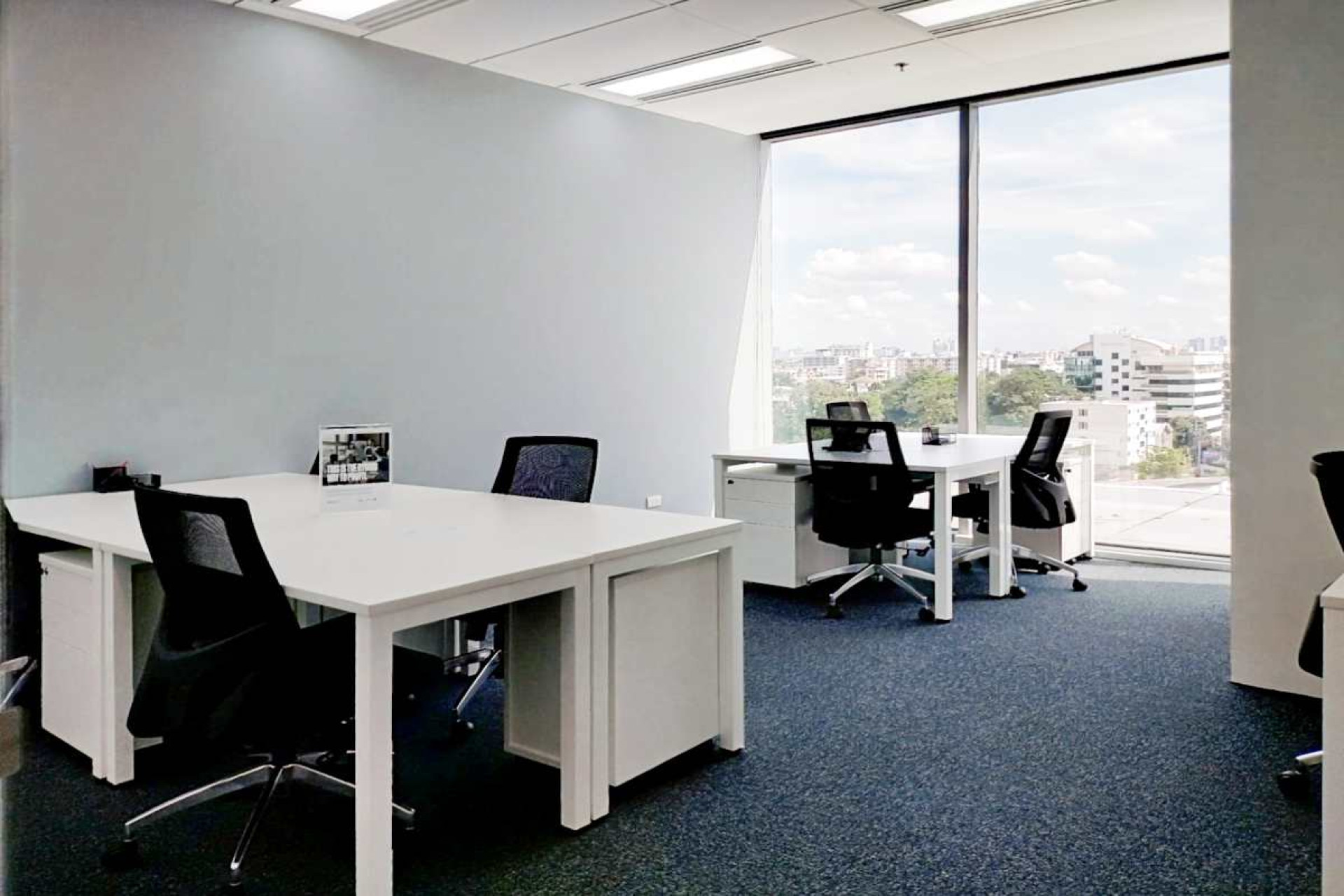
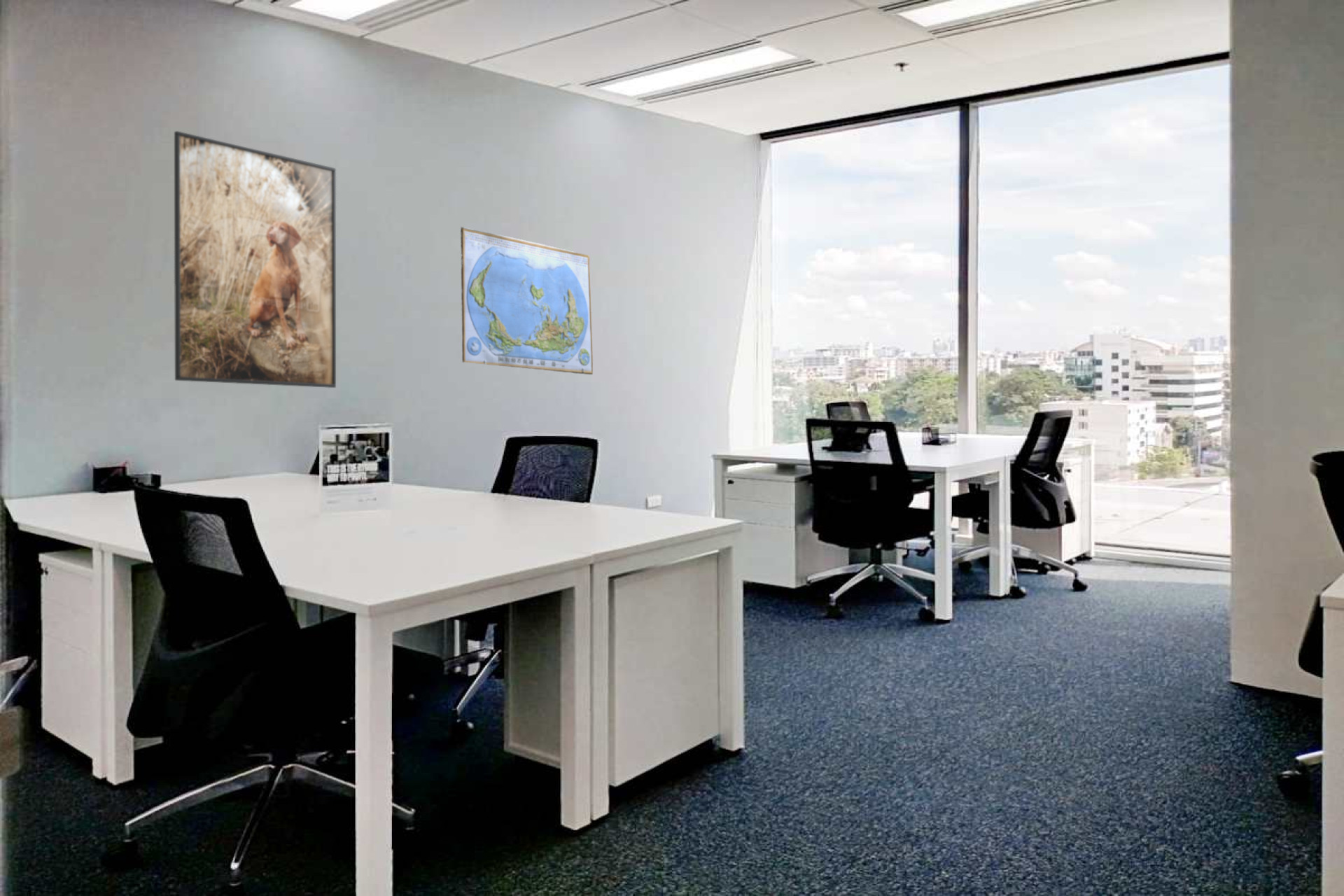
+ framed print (260, 267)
+ world map (531, 305)
